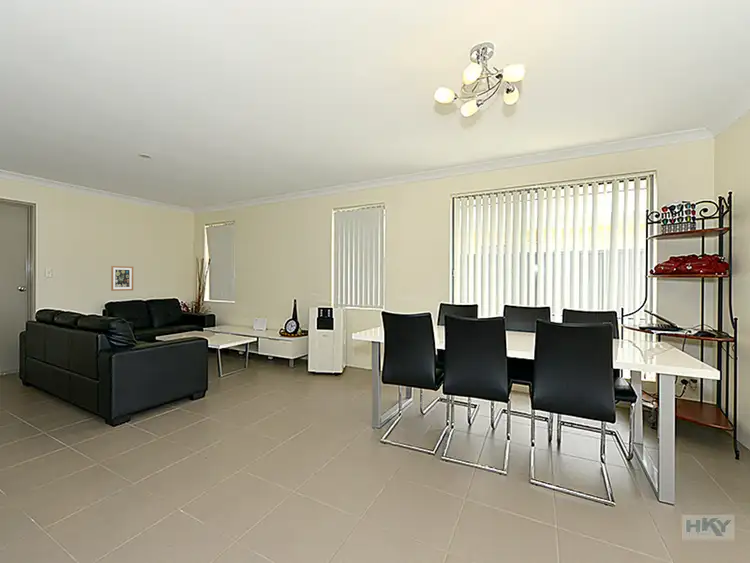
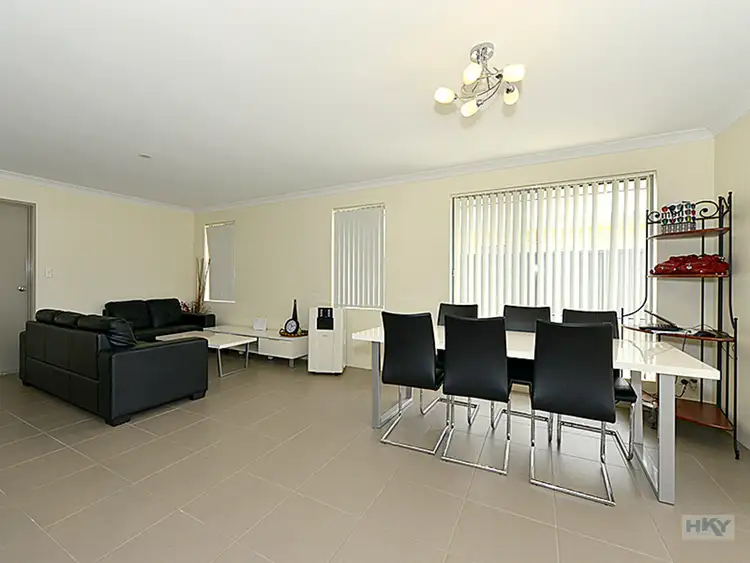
- wall art (122, 278)
